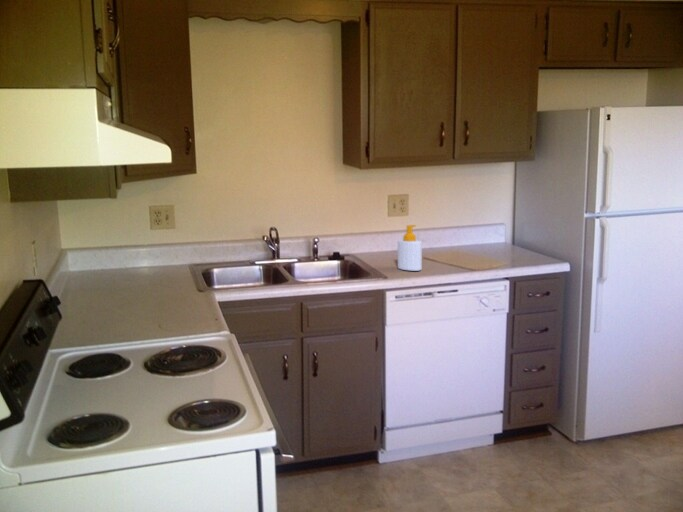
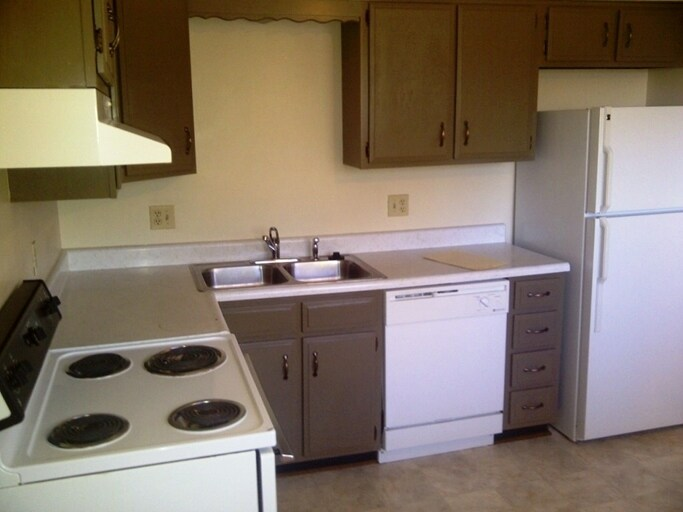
- soap bottle (409, 247)
